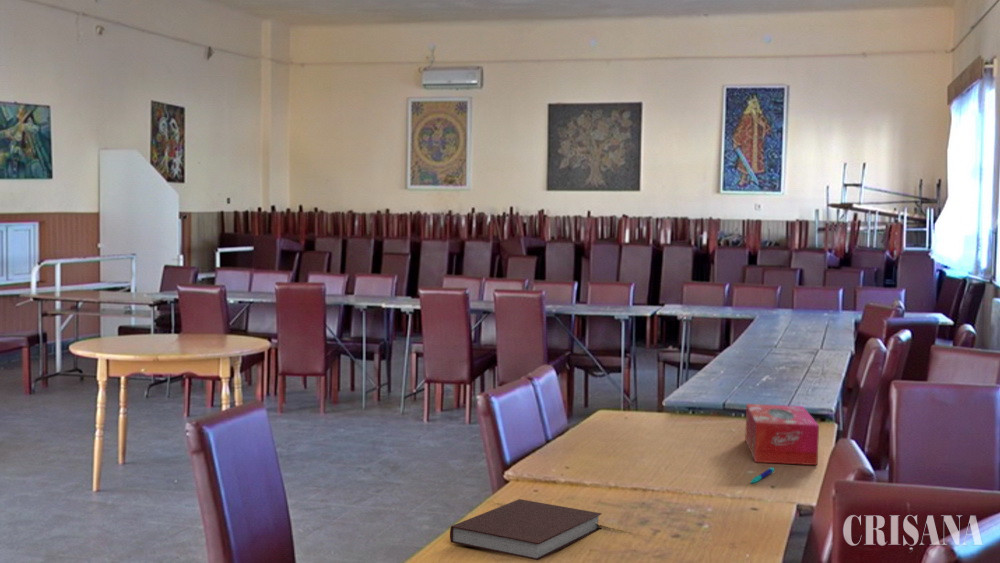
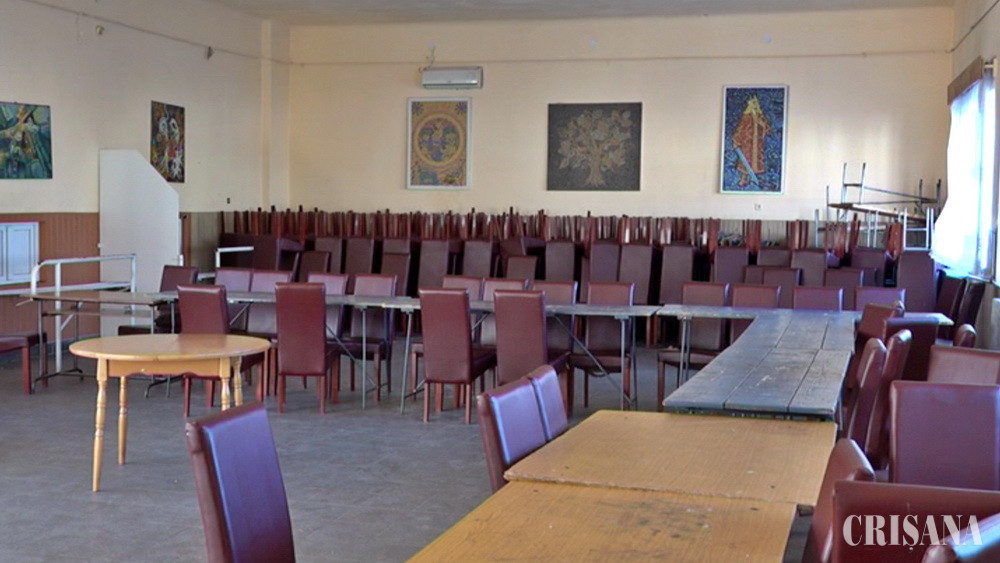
- tissue box (780, 432)
- pen (761, 475)
- notebook (527, 527)
